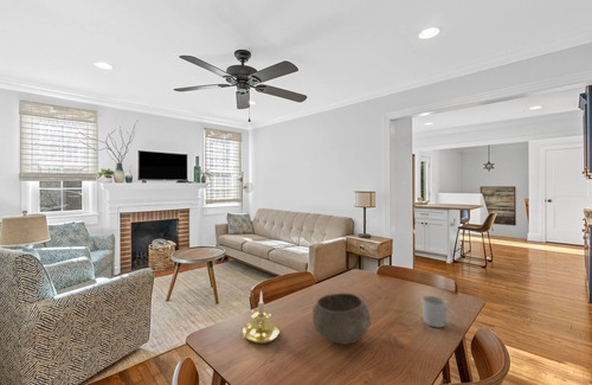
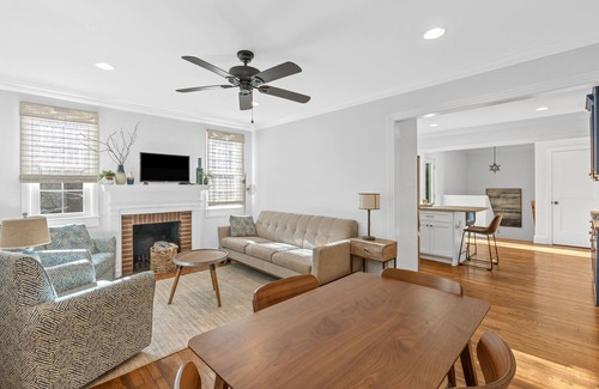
- bowl (340, 319)
- mug (438, 313)
- candle holder (259, 312)
